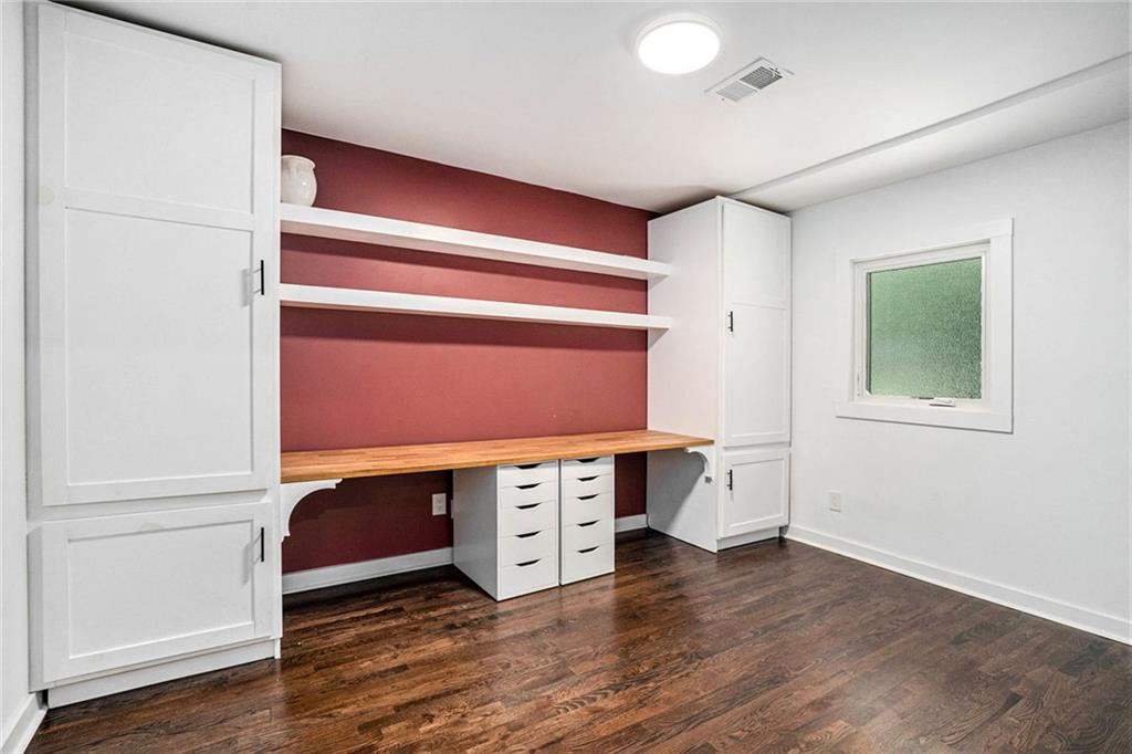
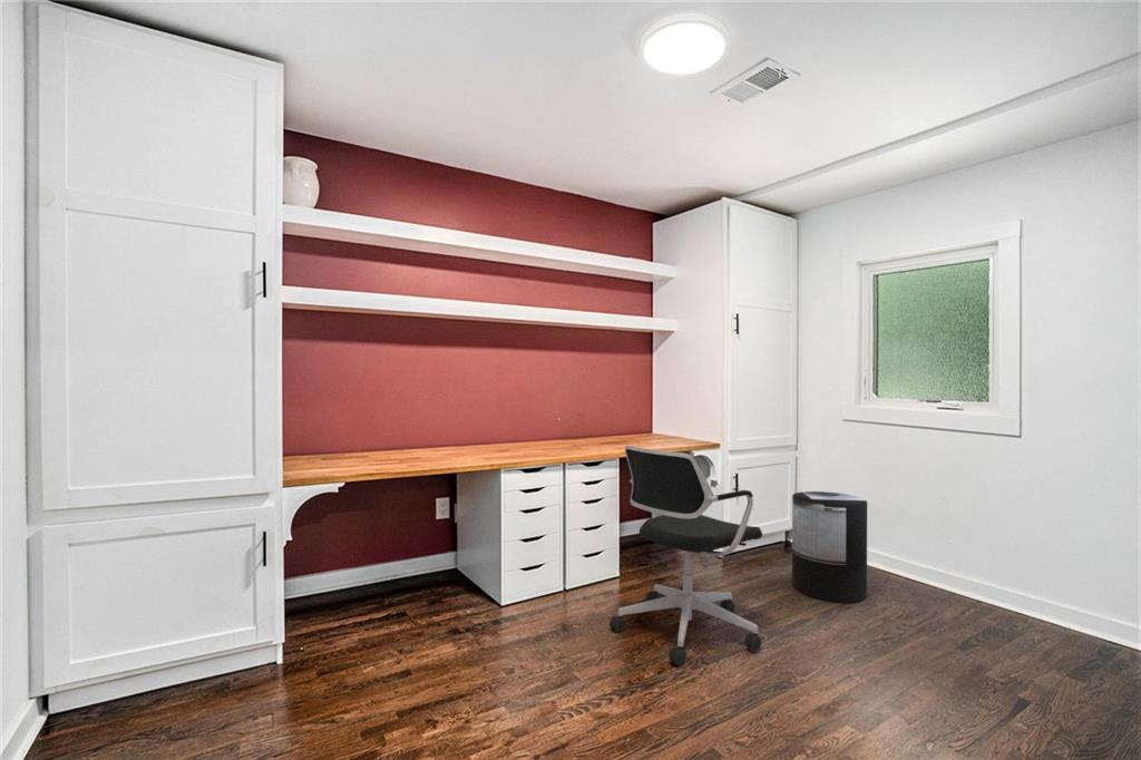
+ office chair (689, 536)
+ trash can (828, 543)
